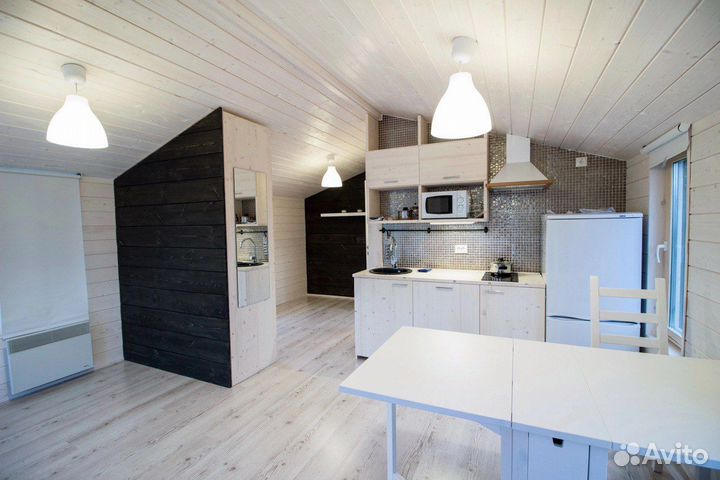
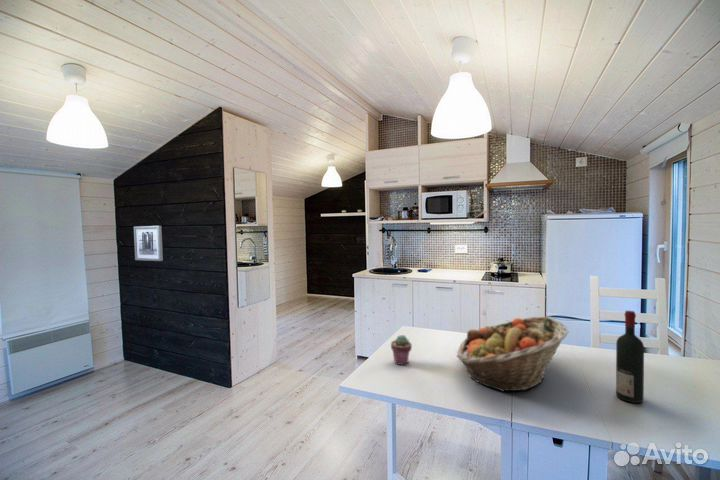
+ potted succulent (401, 348)
+ fruit basket (509, 347)
+ wall art (147, 243)
+ alcohol (629, 354)
